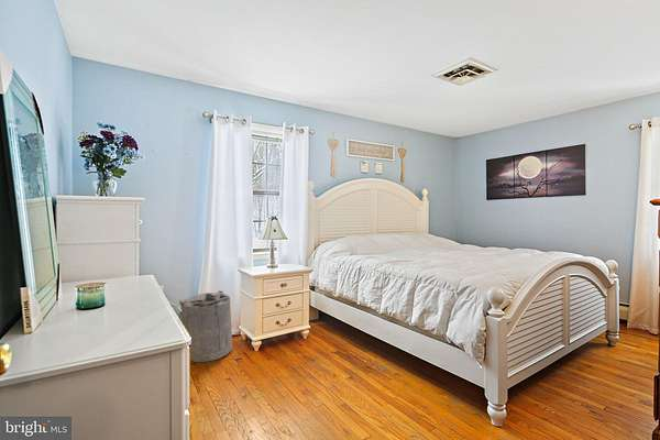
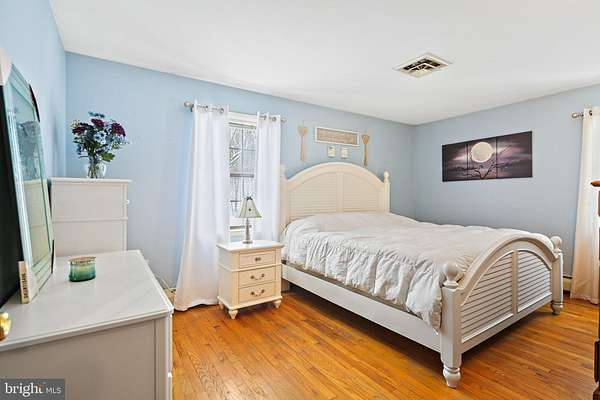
- laundry hamper (205, 322)
